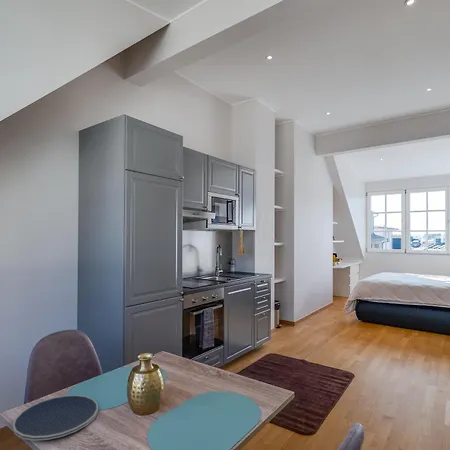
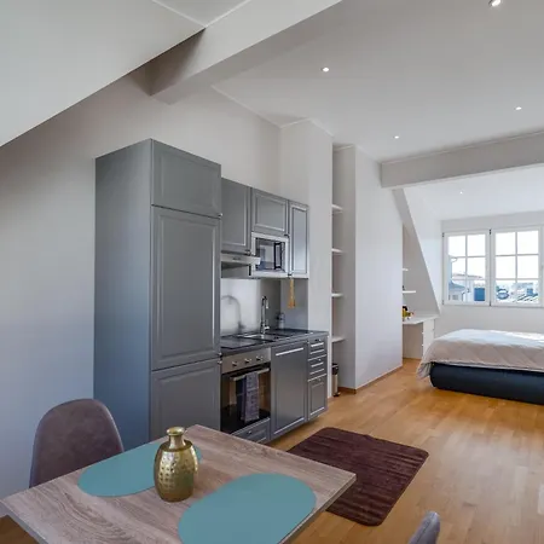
- plate (57, 416)
